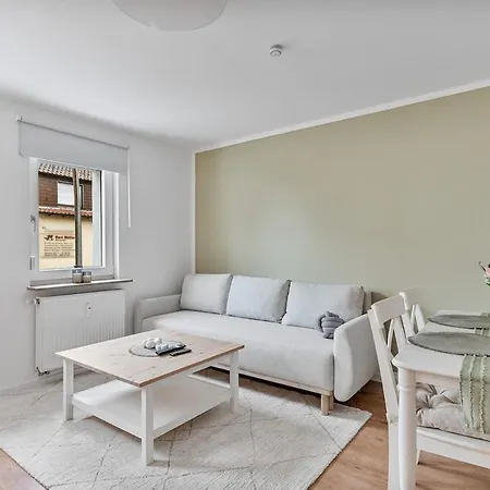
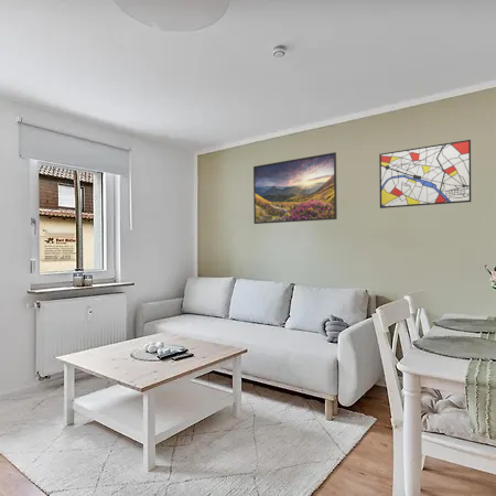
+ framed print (291, 191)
+ wall art (422, 176)
